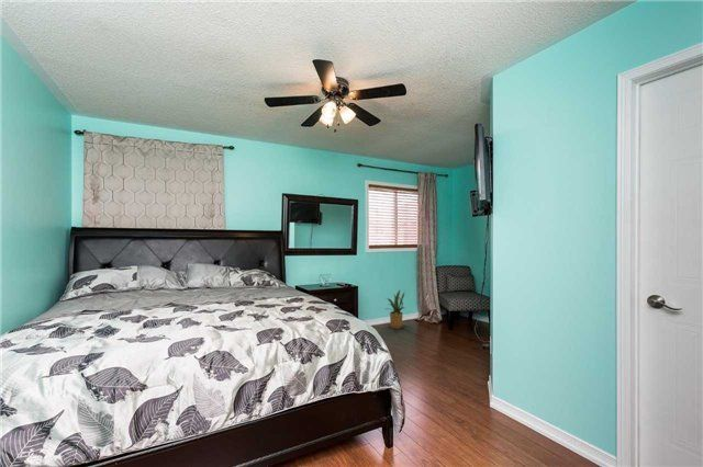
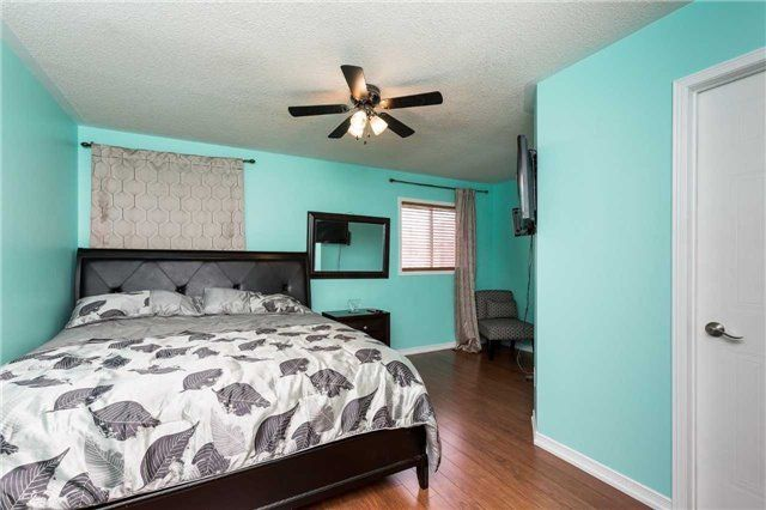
- house plant (394, 308)
